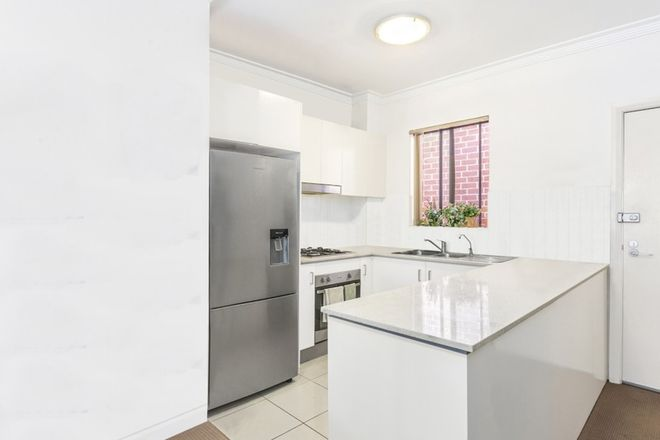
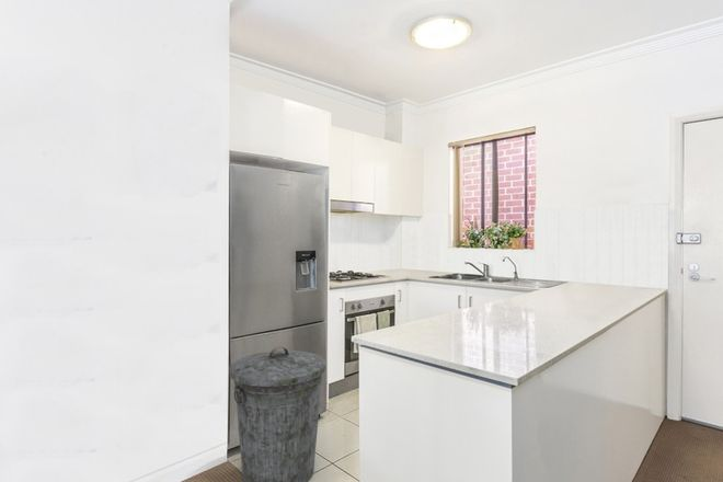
+ trash can (278, 410)
